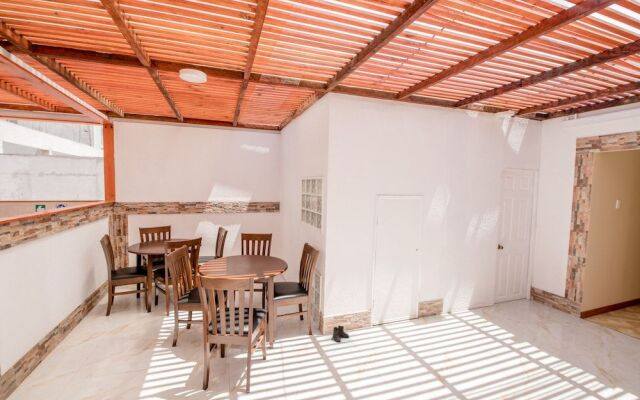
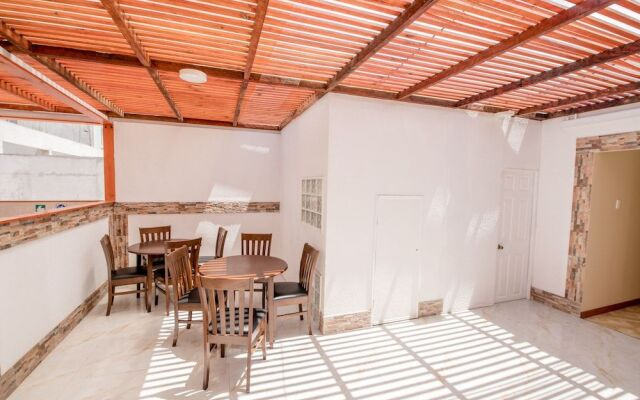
- boots (339, 333)
